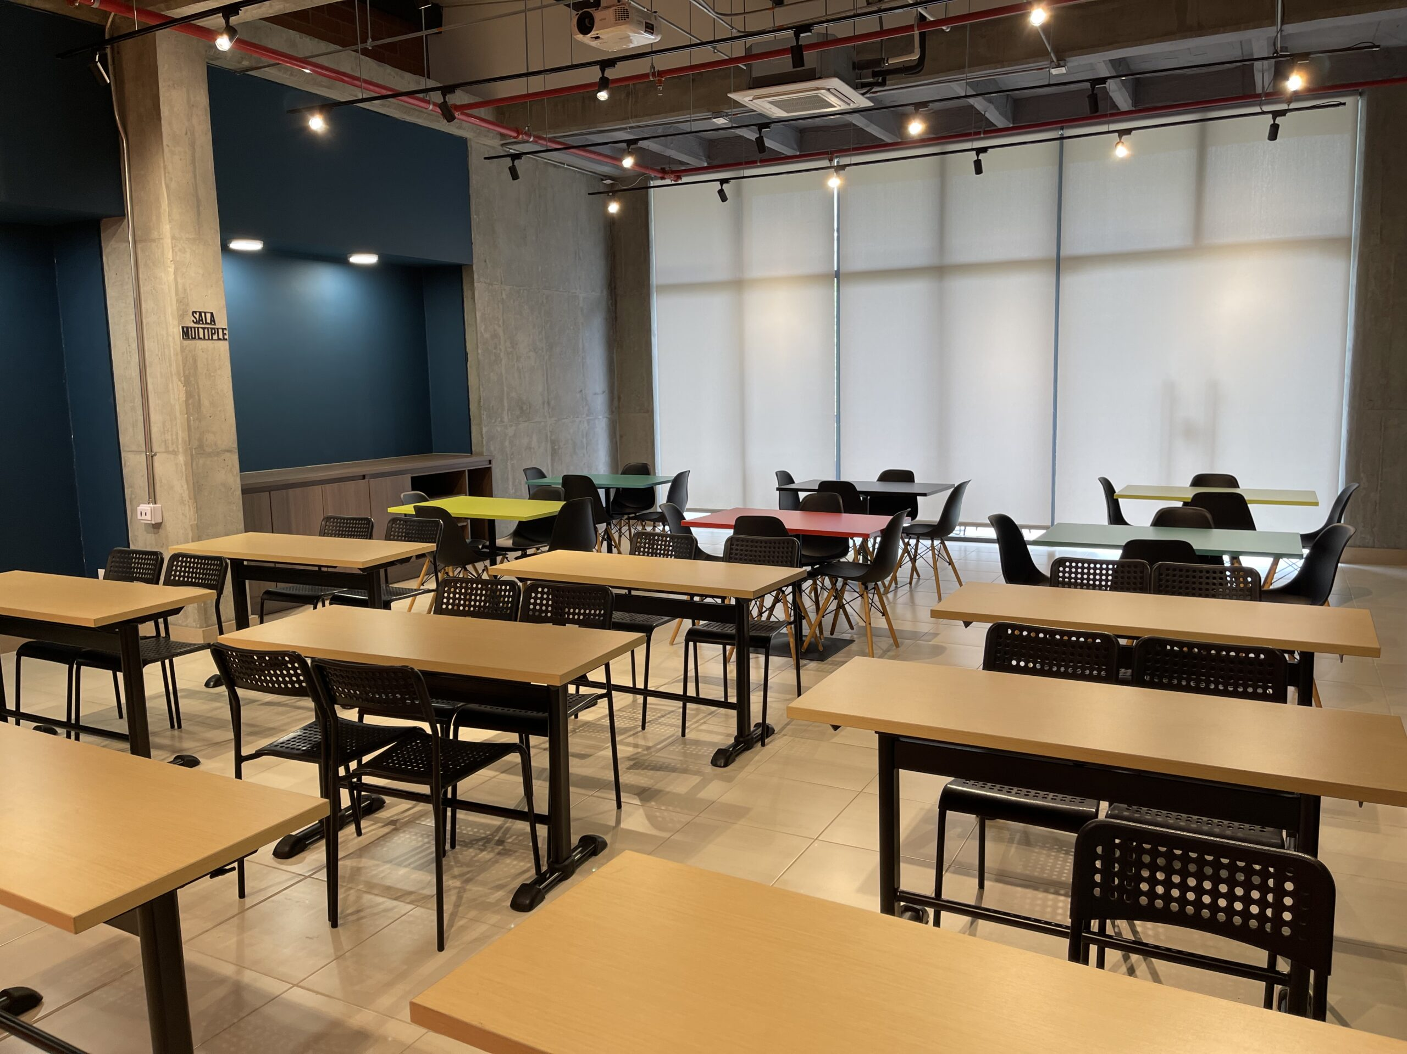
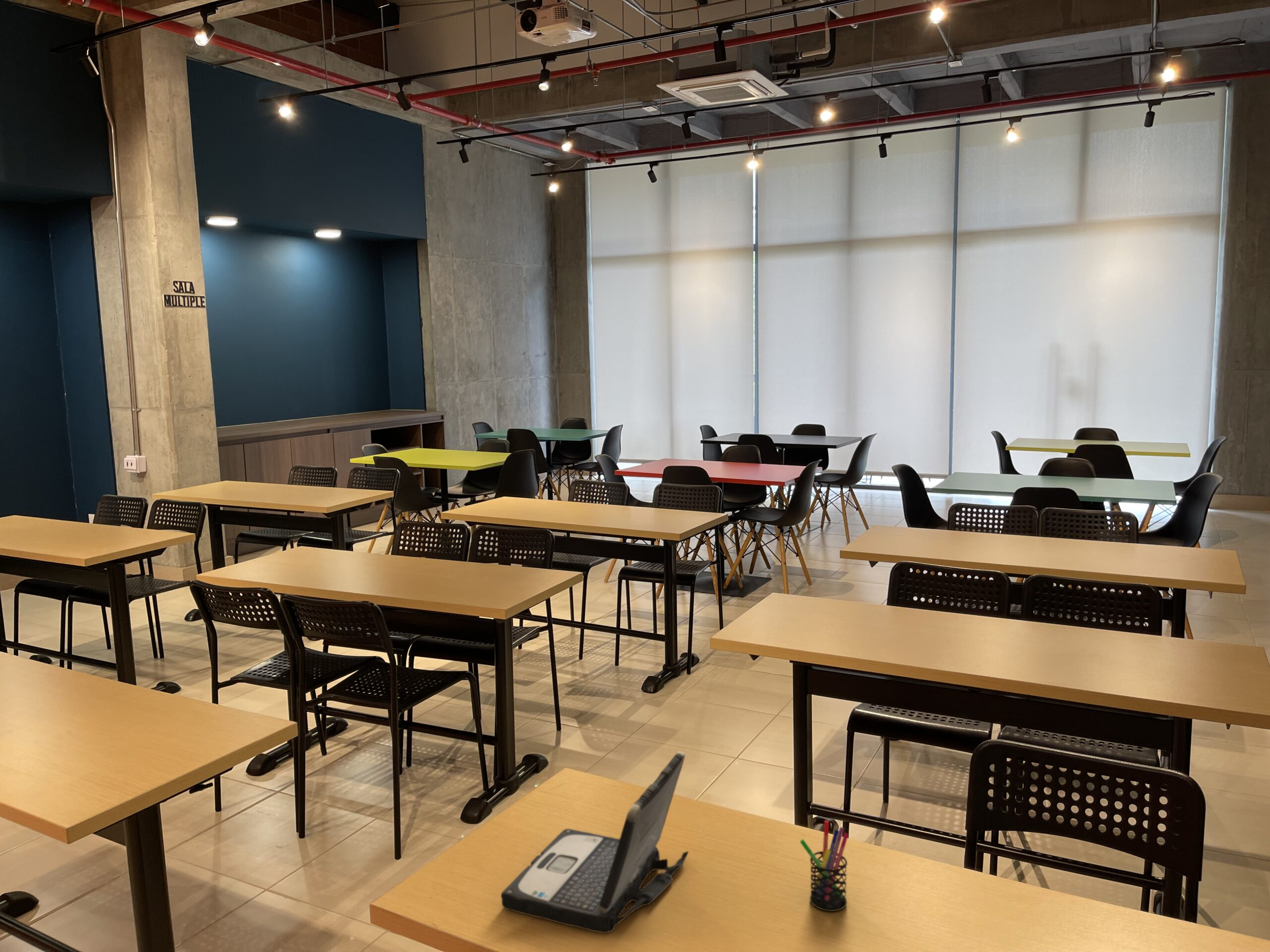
+ laptop (598, 834)
+ pen holder (824, 864)
